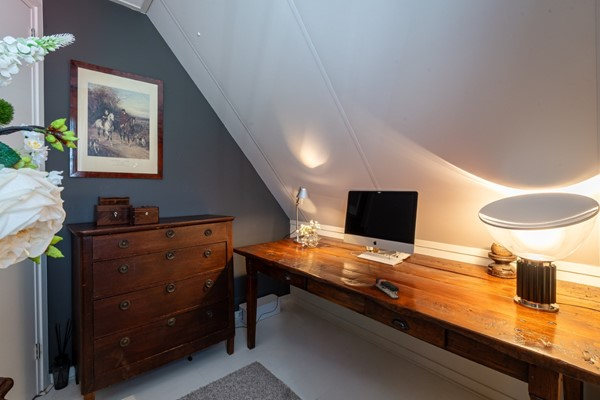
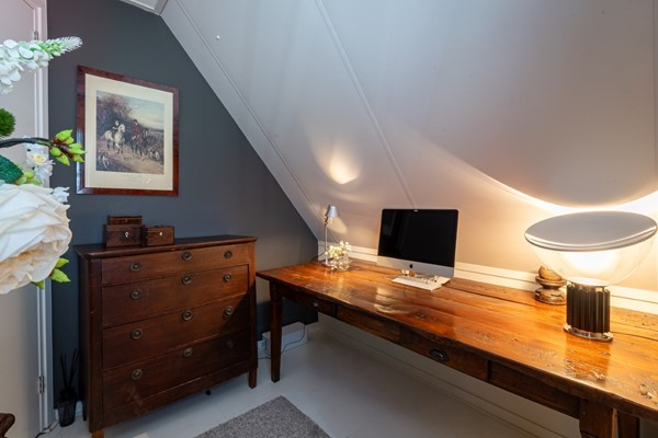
- stapler (386, 286)
